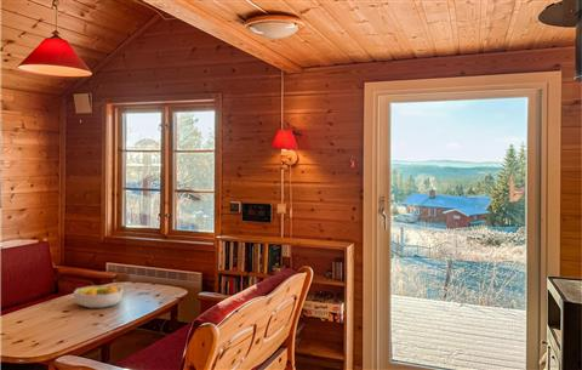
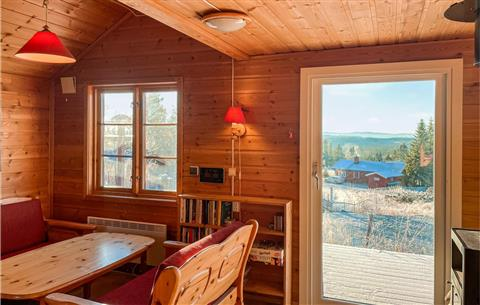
- fruit bowl (98, 294)
